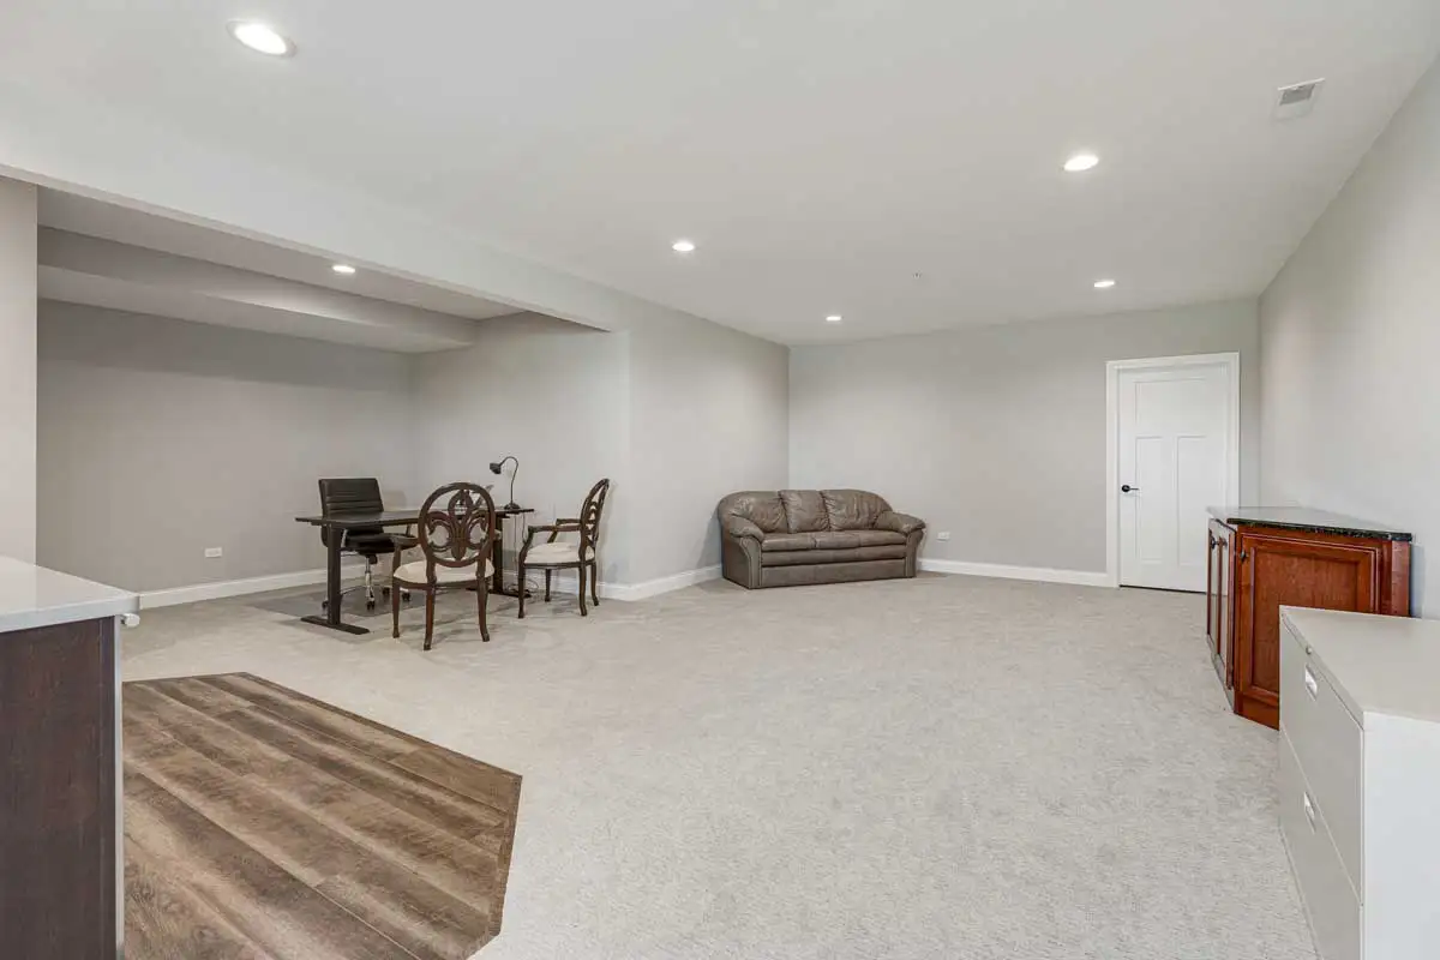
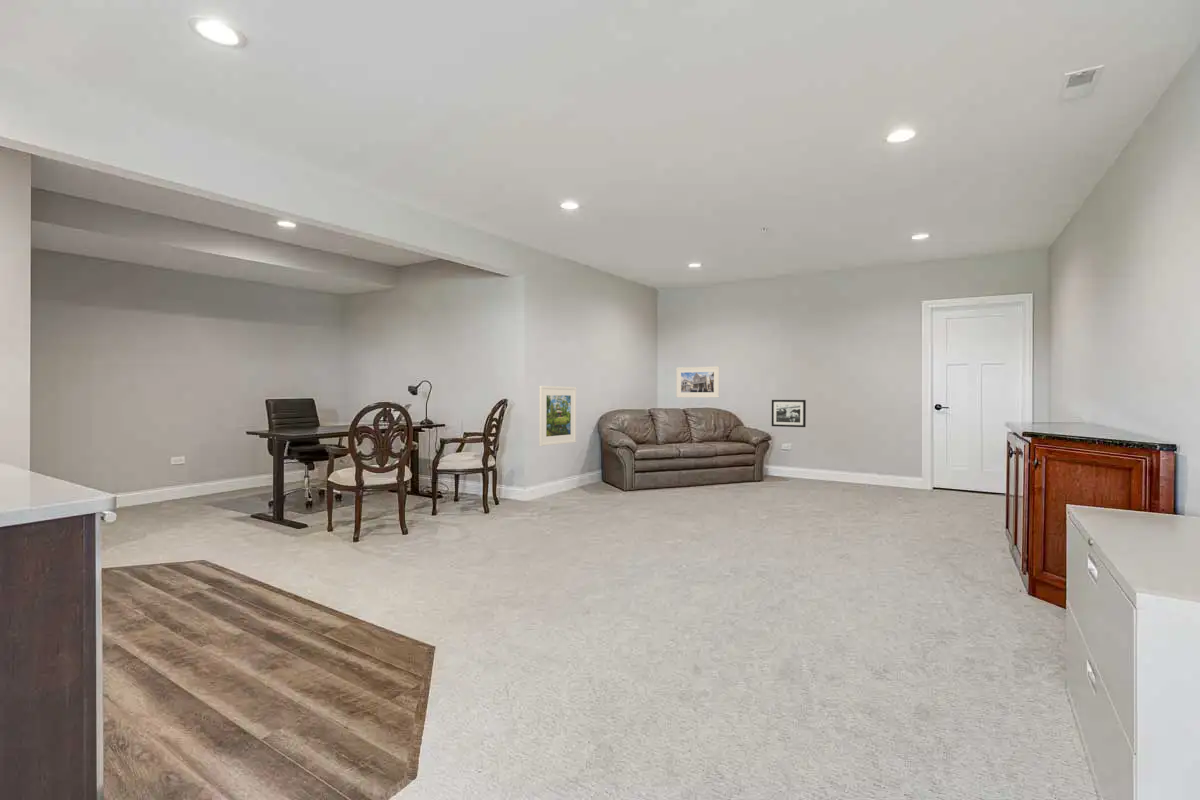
+ picture frame (788, 413)
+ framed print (558, 415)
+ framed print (697, 382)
